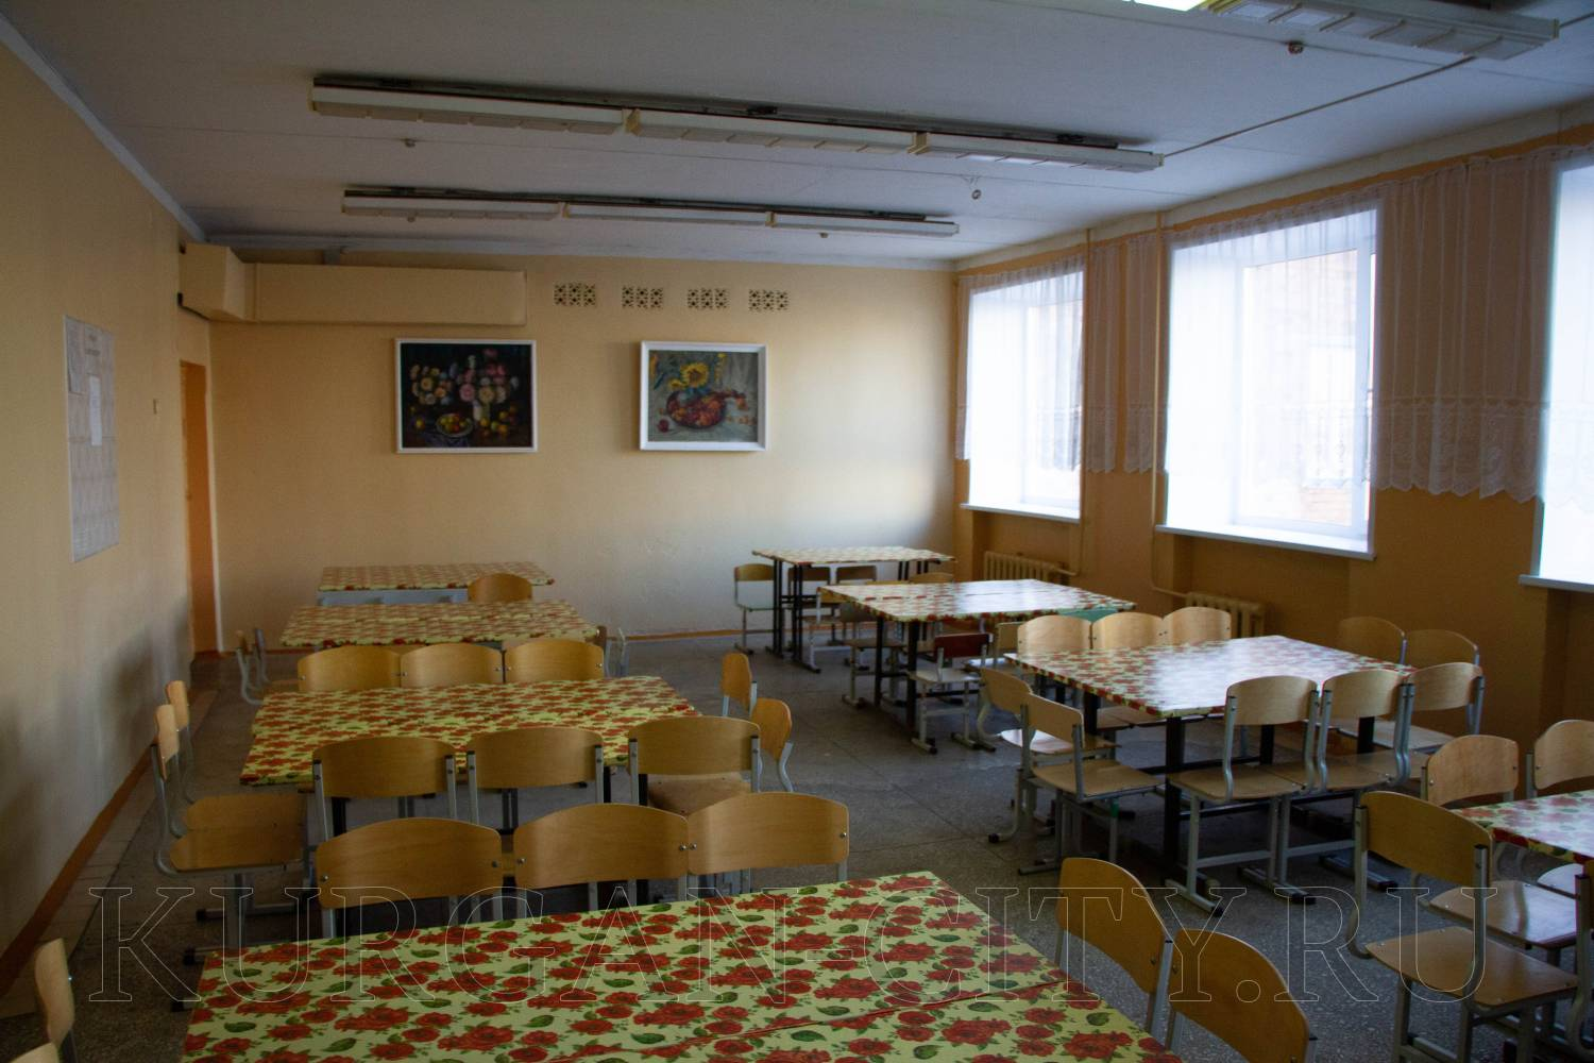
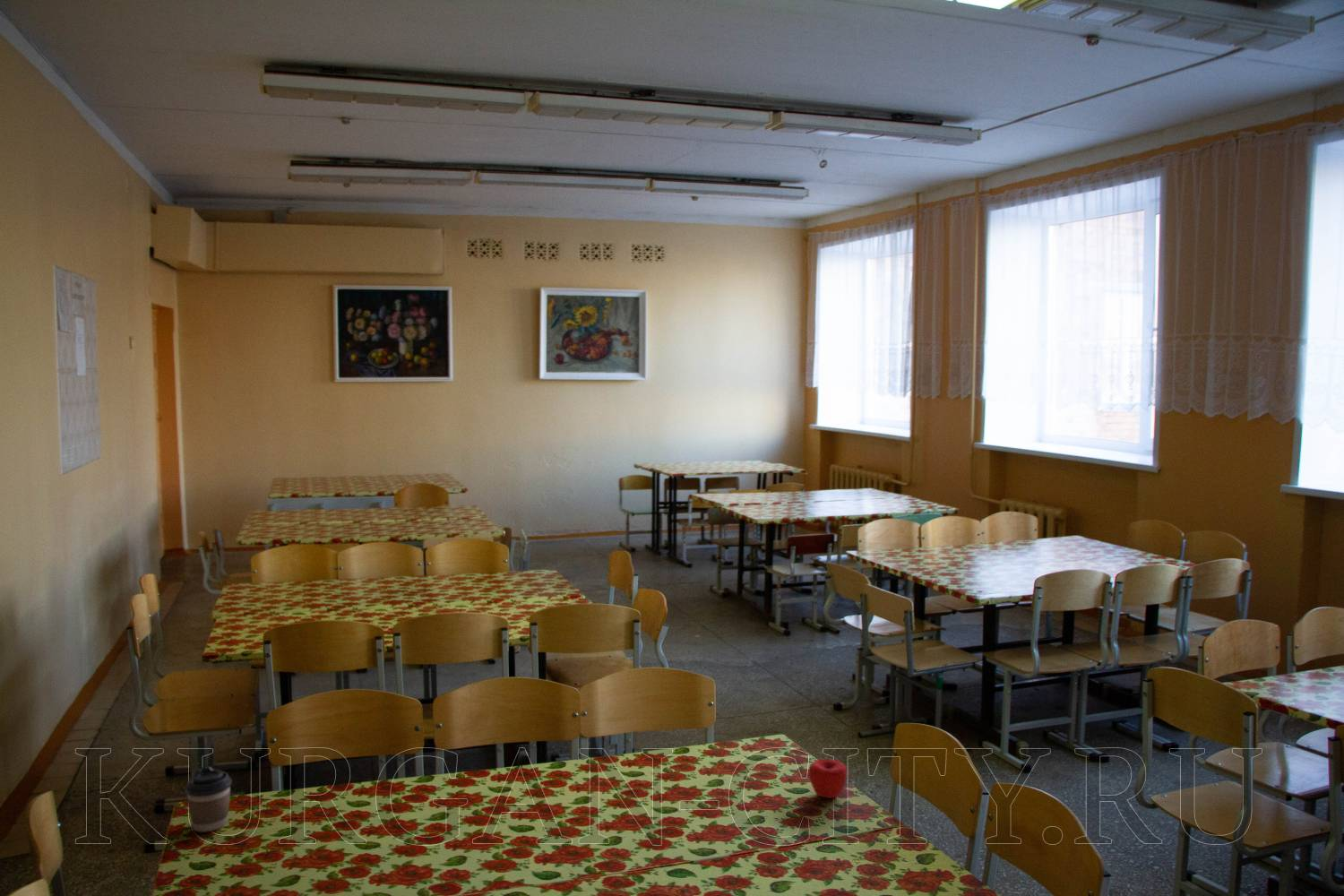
+ apple (827, 779)
+ coffee cup (209, 797)
